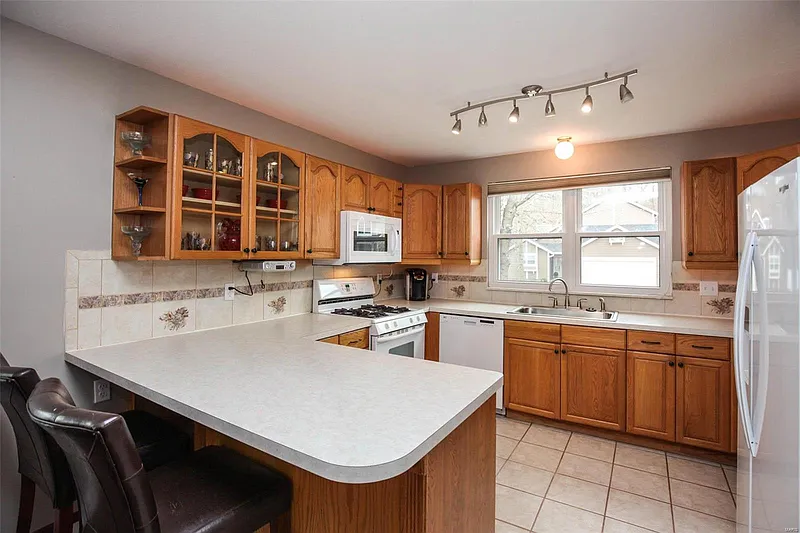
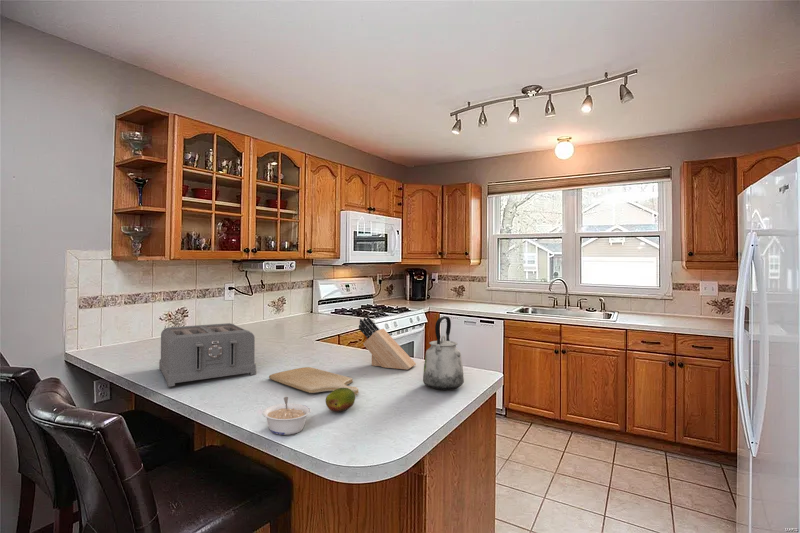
+ chopping board (319, 381)
+ legume (285, 417)
+ toaster (207, 350)
+ kettle (445, 350)
+ fruit (341, 399)
+ knife block (385, 341)
